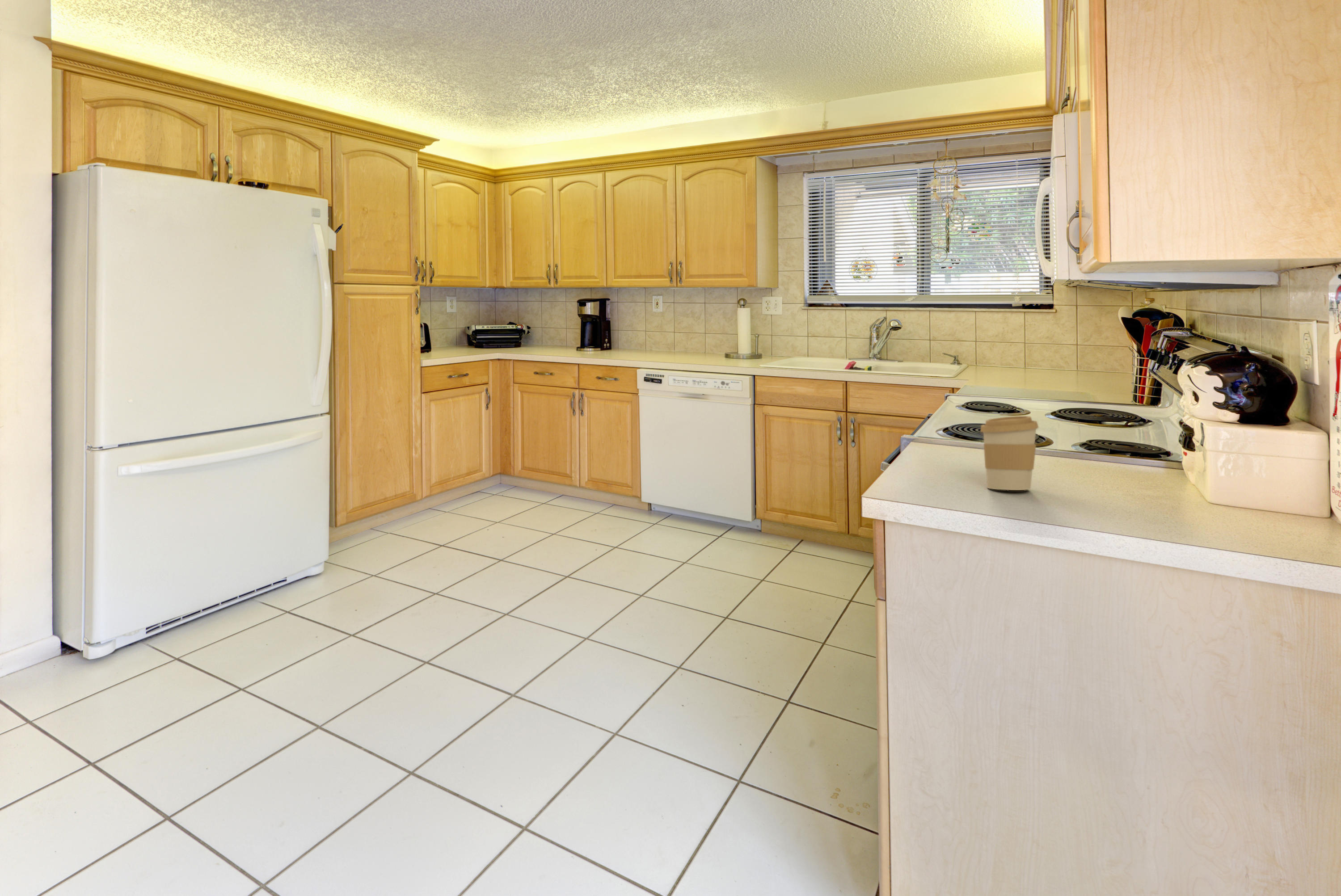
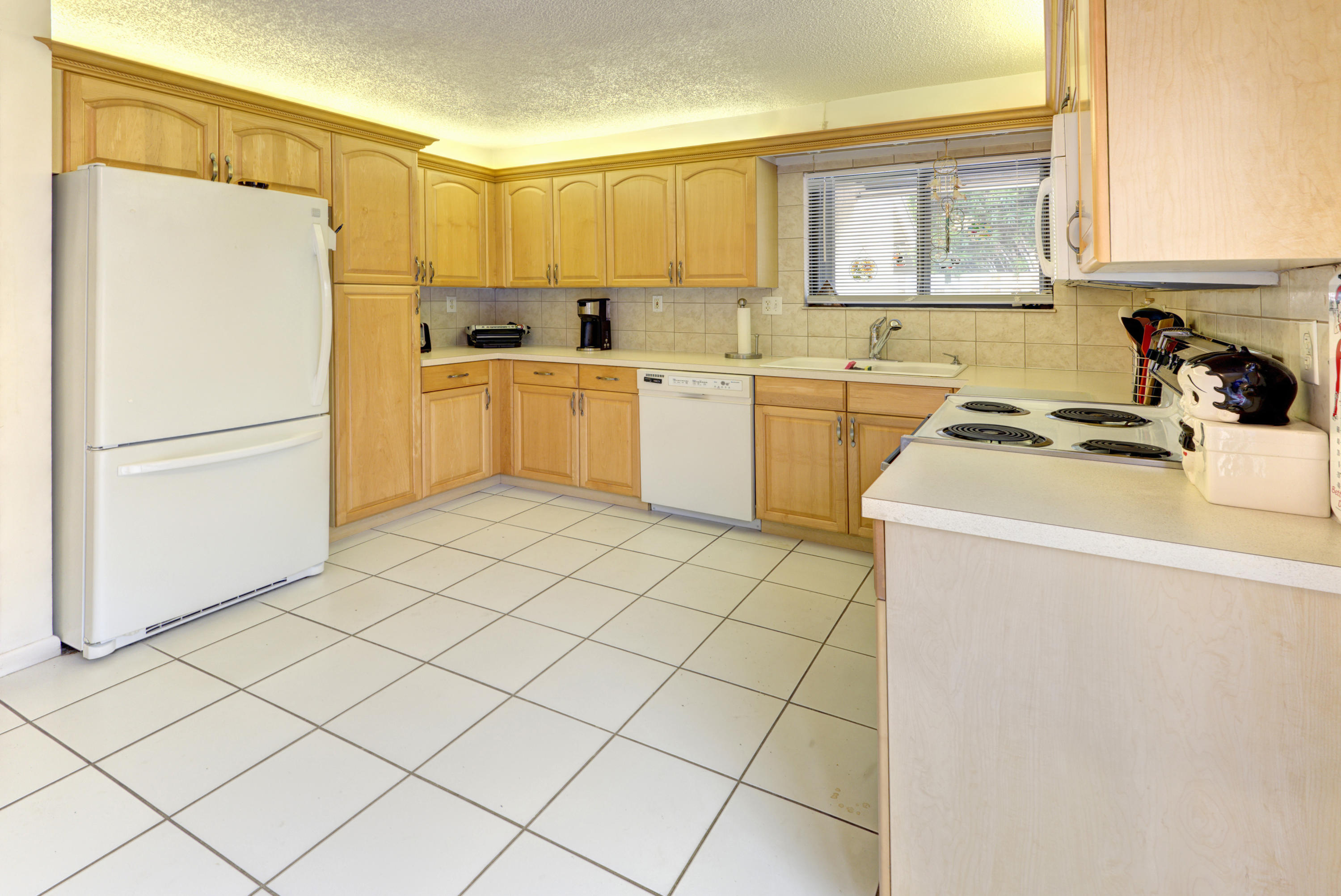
- coffee cup (1008, 452)
